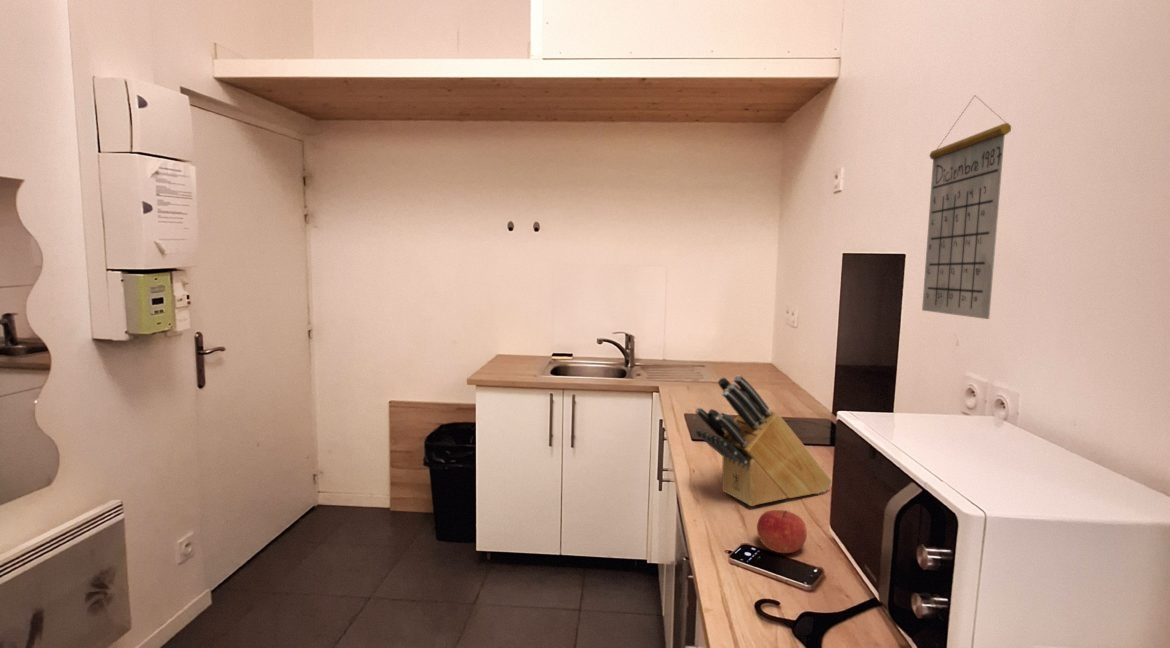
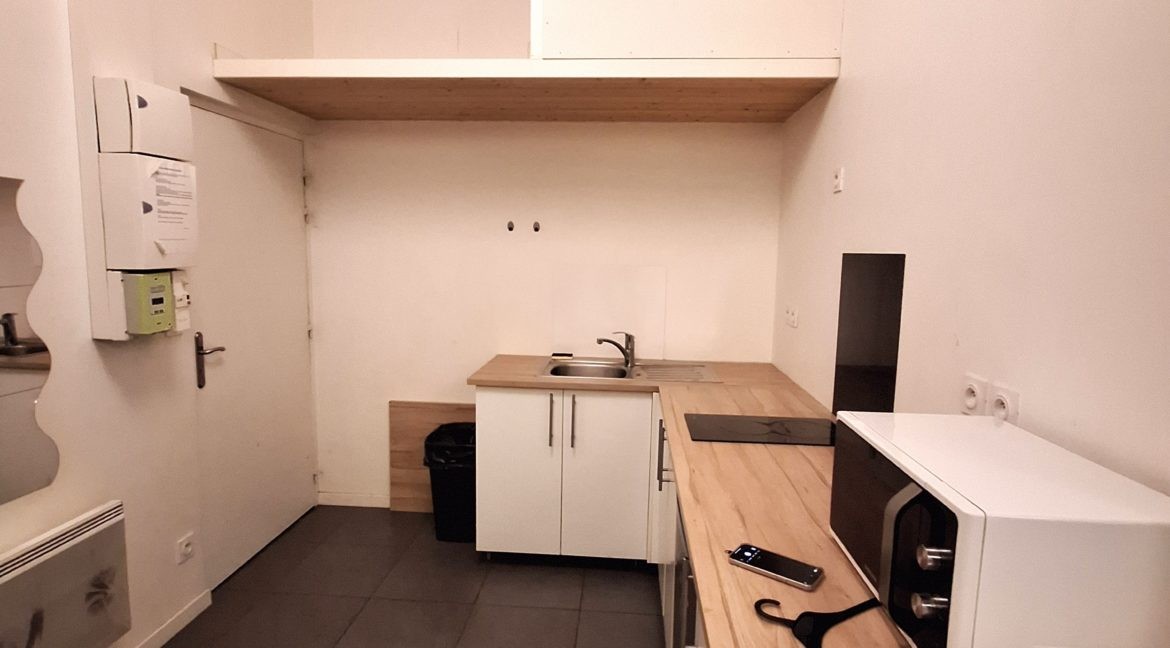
- calendar (961, 206)
- knife block (764, 433)
- fruit (781, 529)
